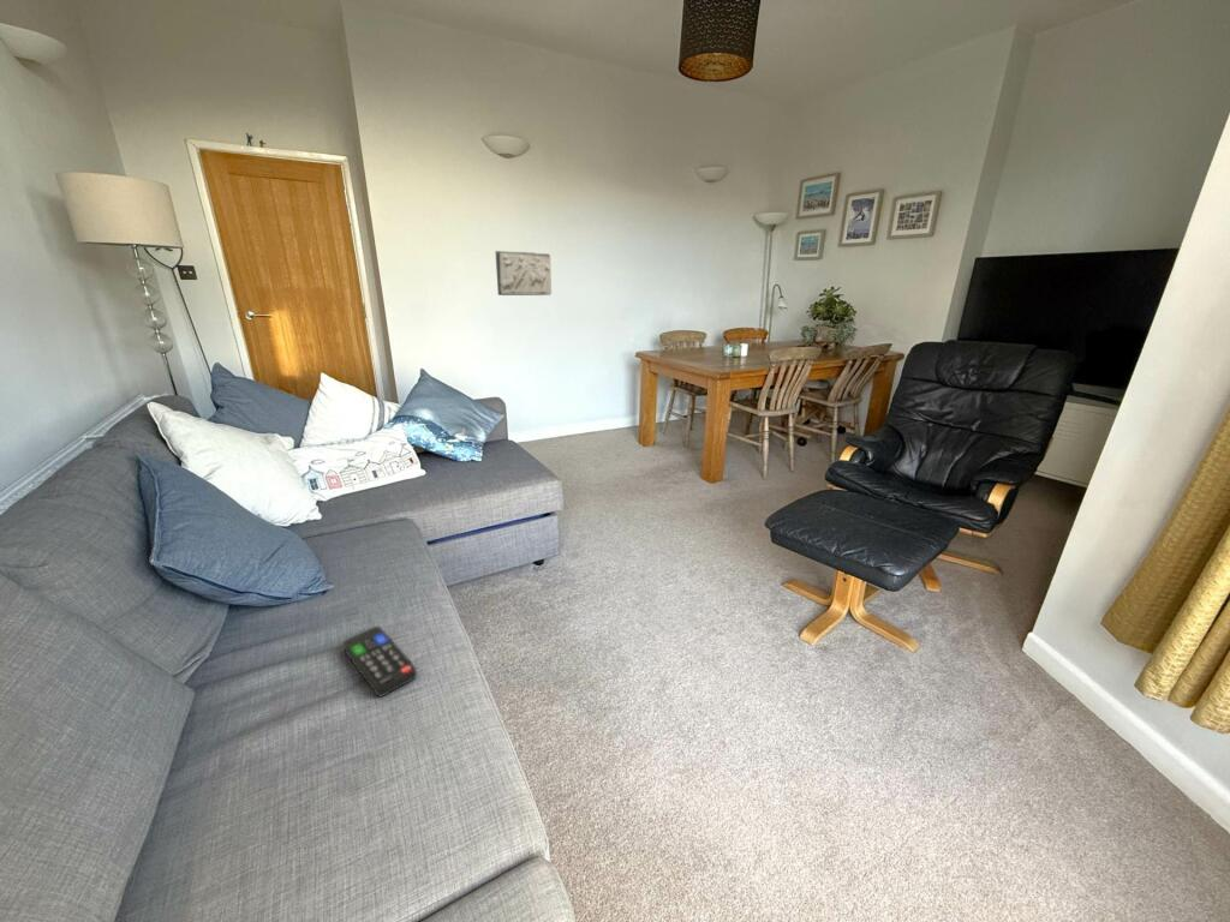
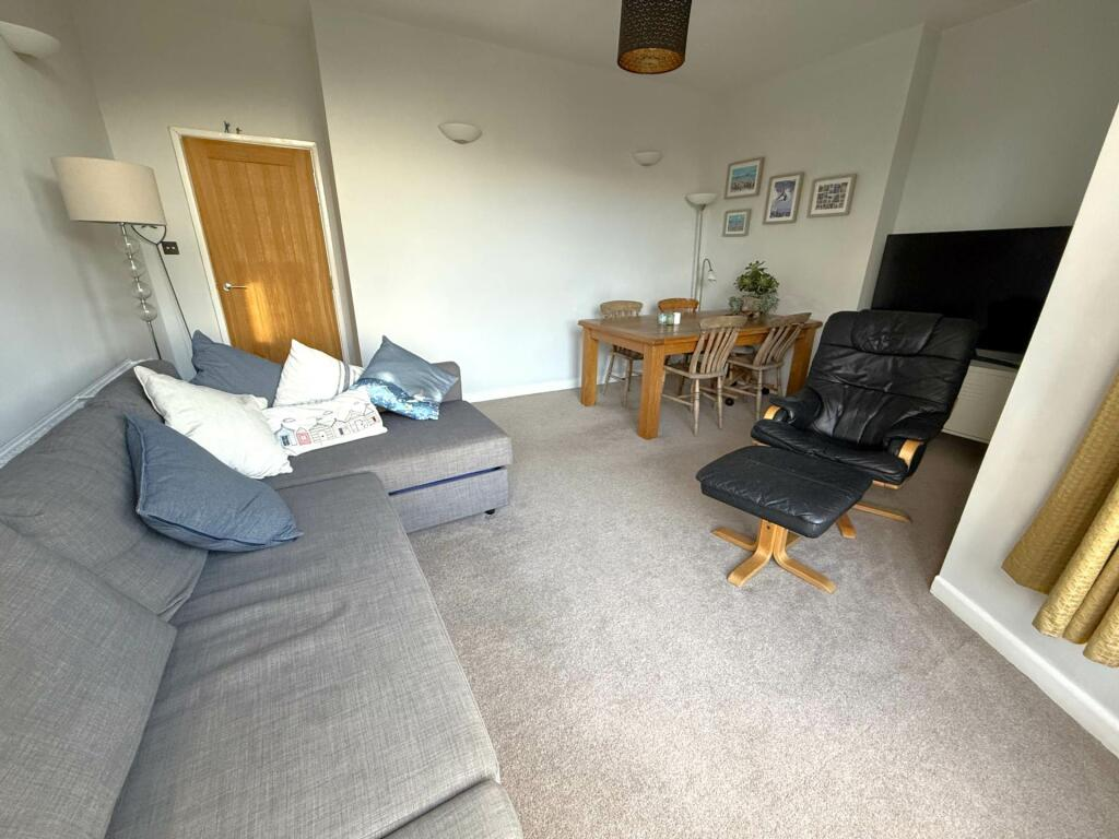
- remote control (378, 658)
- stone relief (525, 274)
